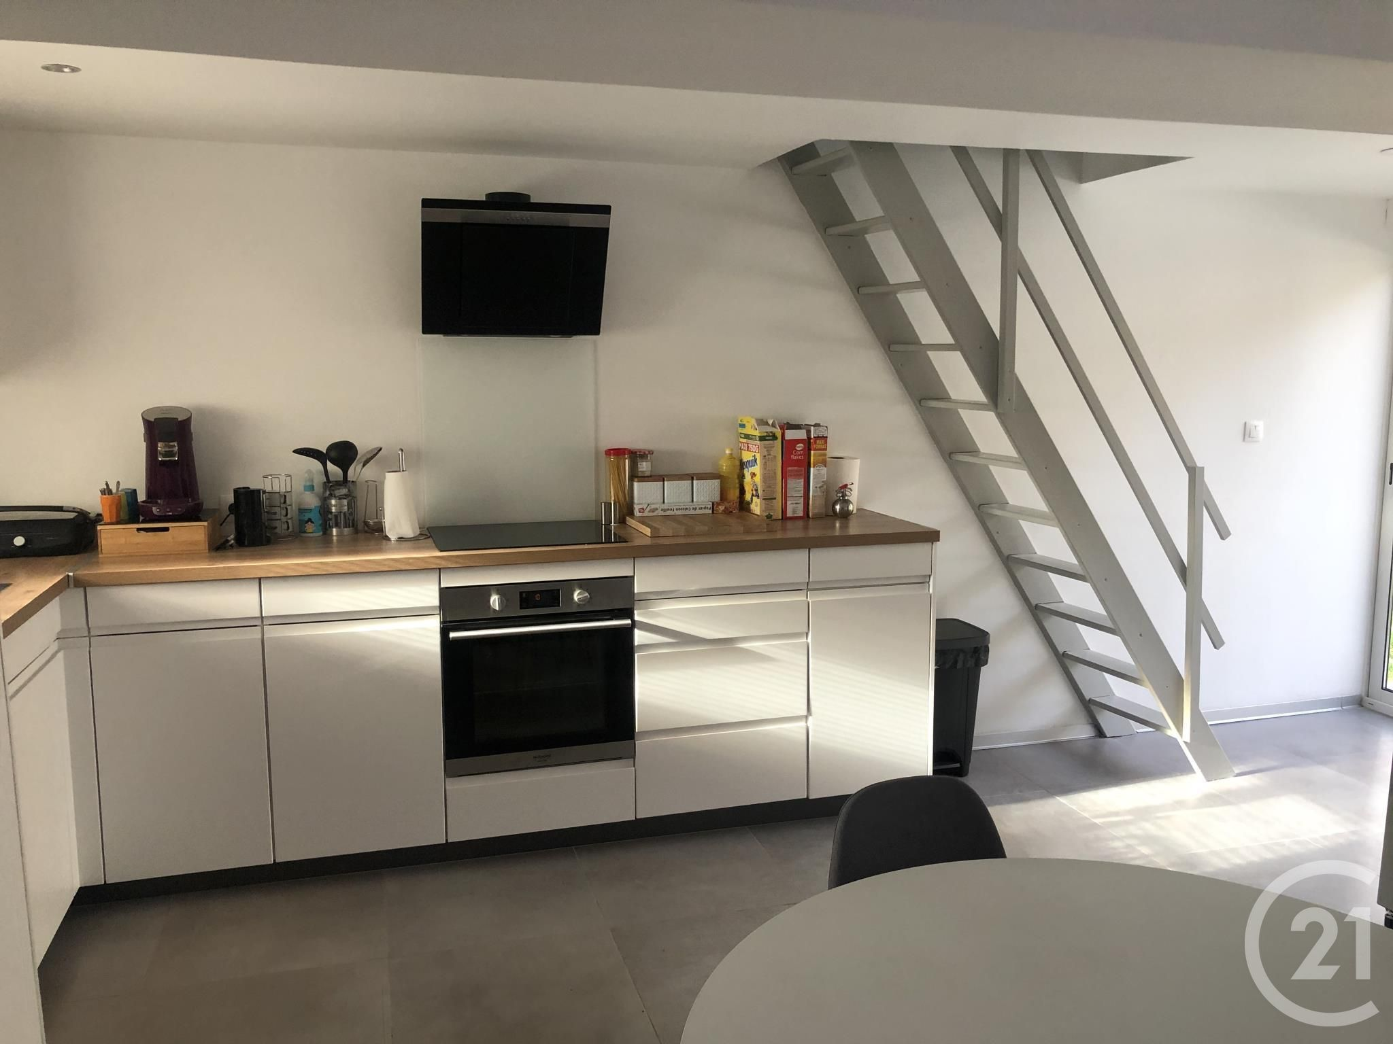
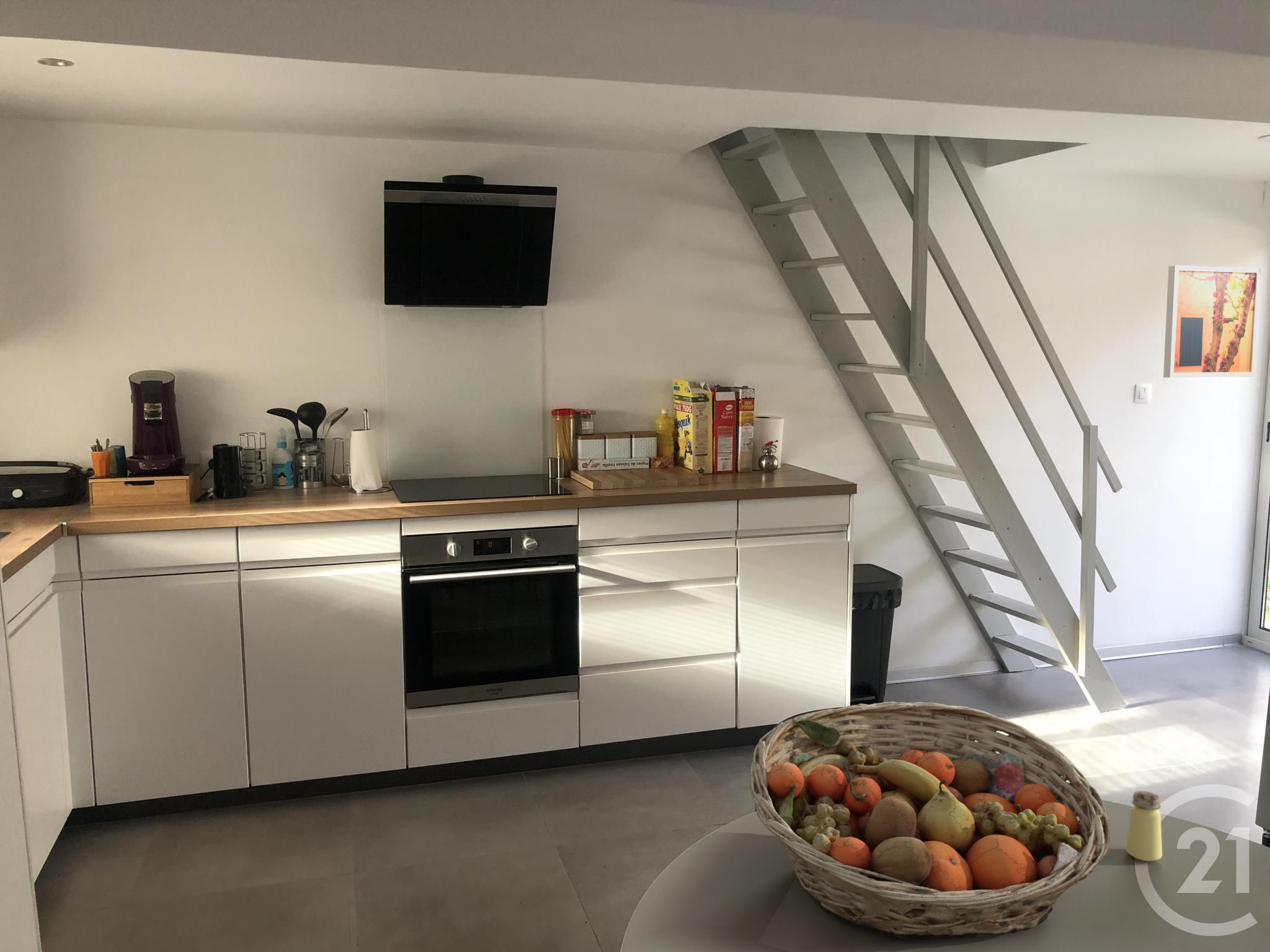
+ saltshaker (1145, 824)
+ wall art (1212, 322)
+ fruit basket (921, 813)
